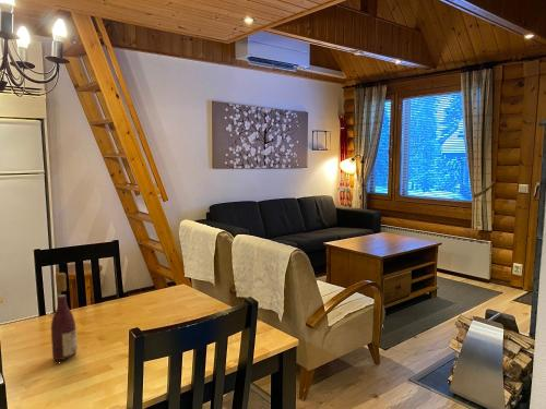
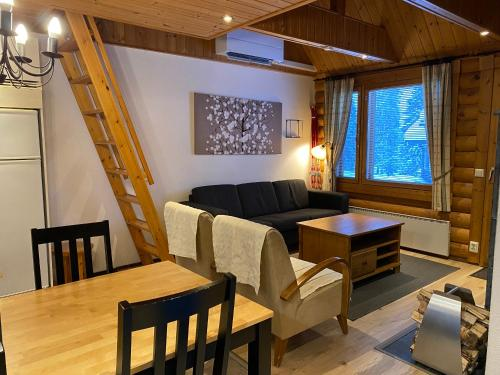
- wine bottle (62, 315)
